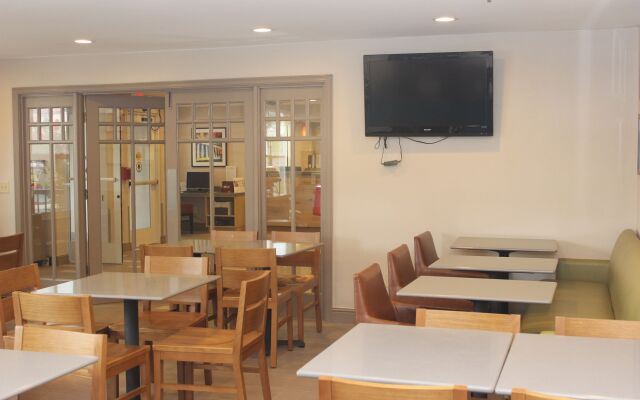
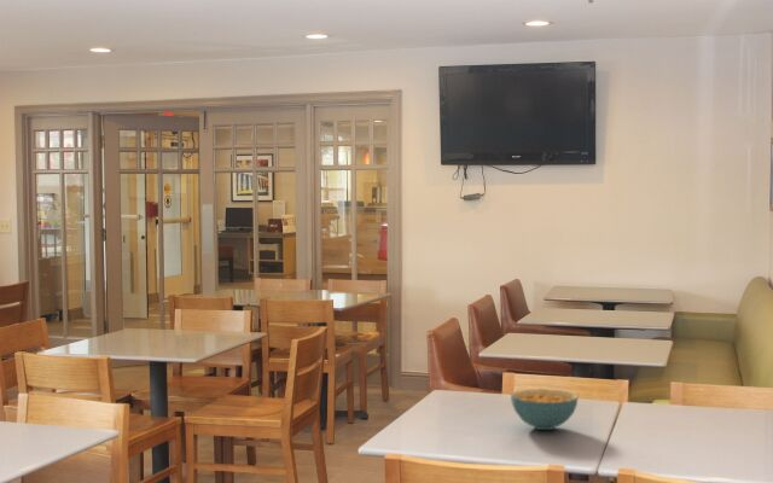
+ cereal bowl (544, 411)
